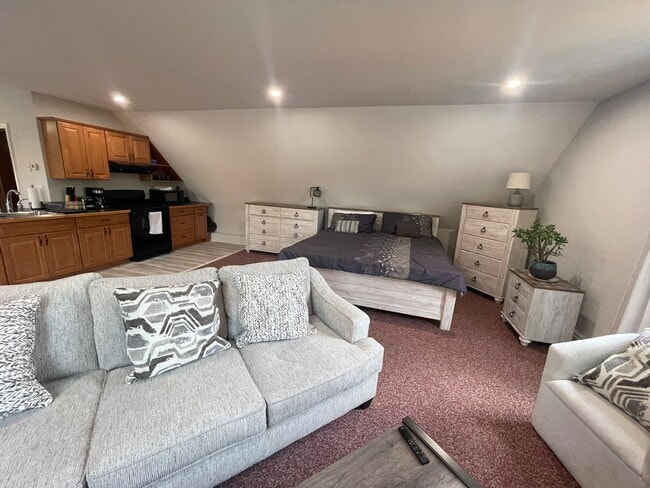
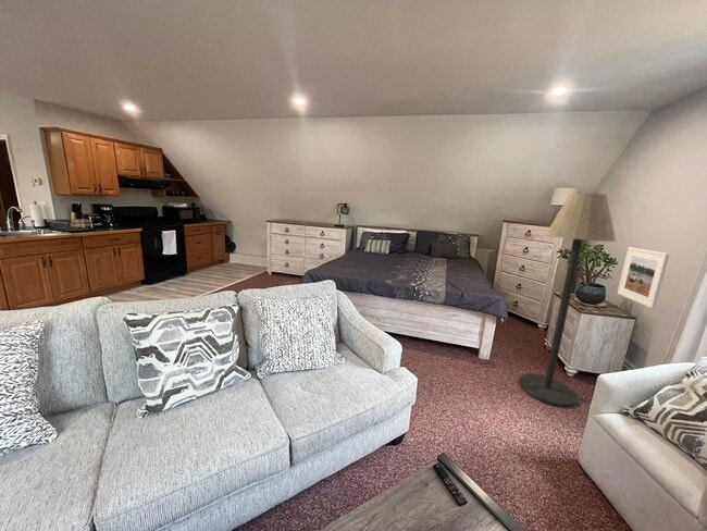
+ floor lamp (565, 298)
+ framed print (640, 275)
